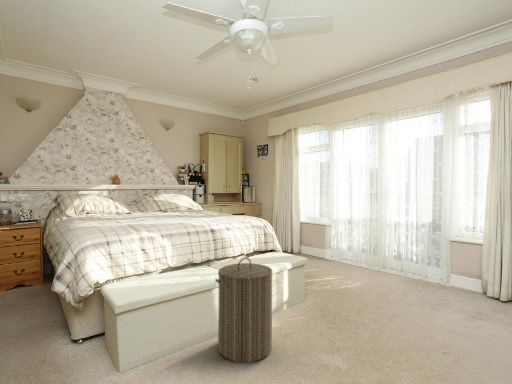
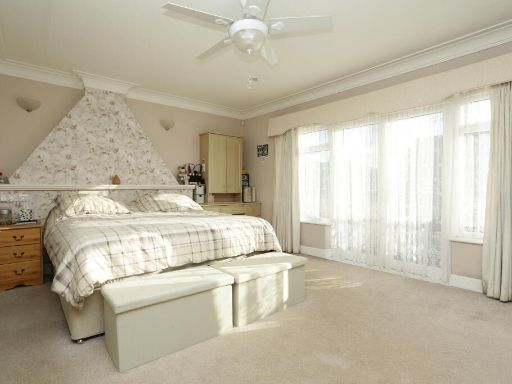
- laundry hamper (245, 302)
